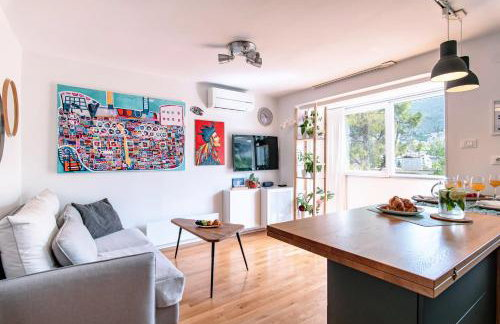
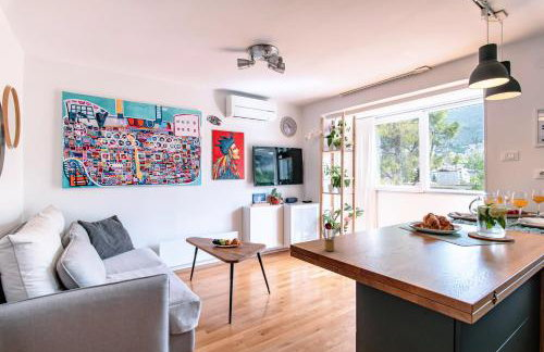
+ pencil box (327, 238)
